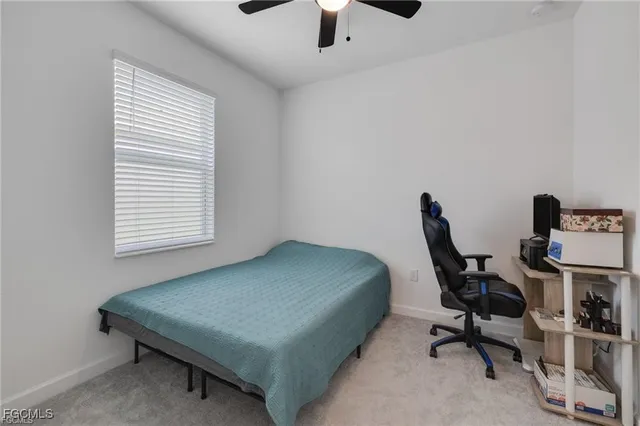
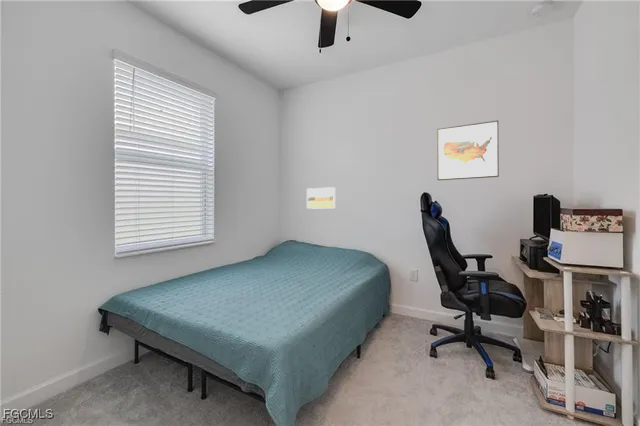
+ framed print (320, 198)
+ wall art (466, 151)
